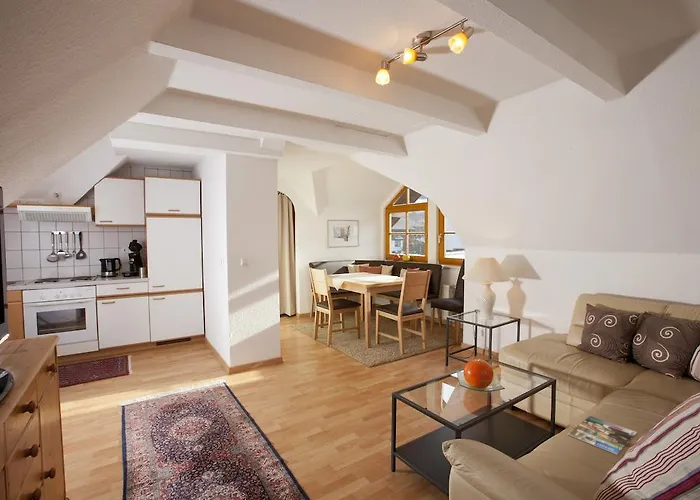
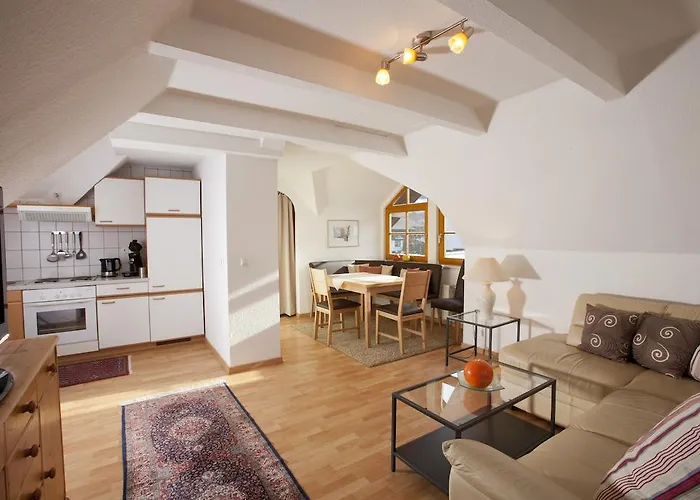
- magazine (602, 433)
